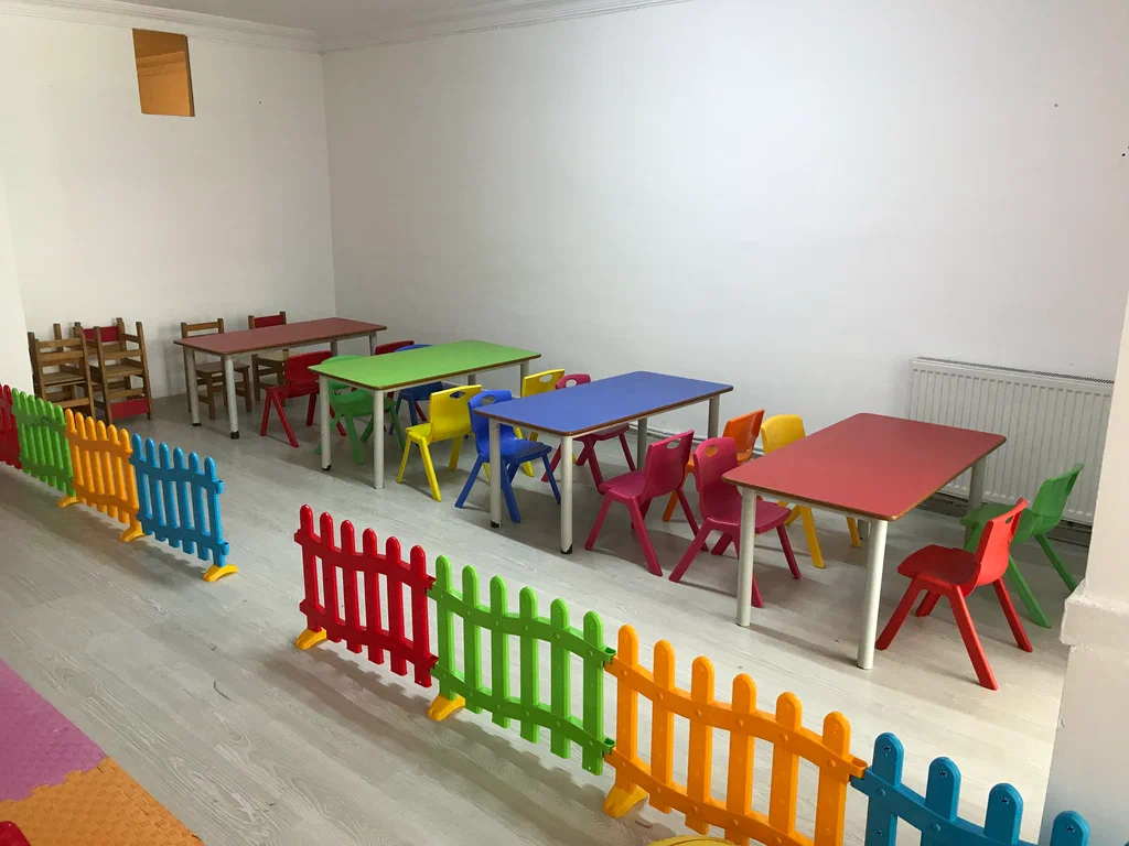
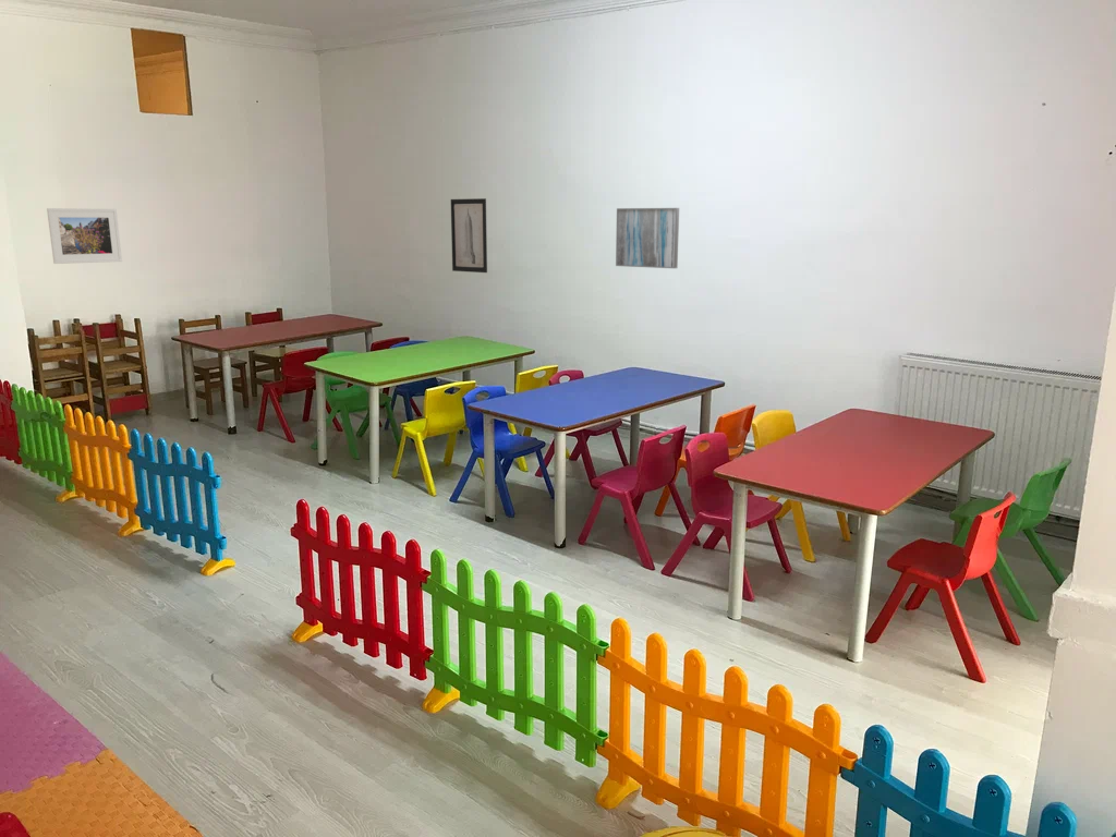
+ wall art (646, 238)
+ wall art (469, 235)
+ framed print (85, 235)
